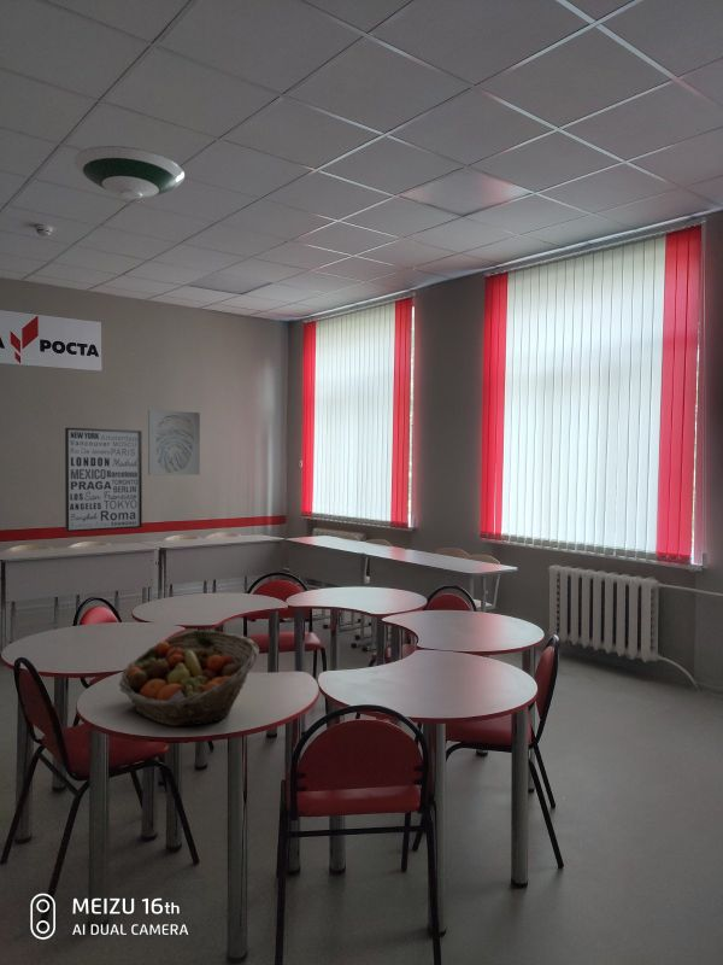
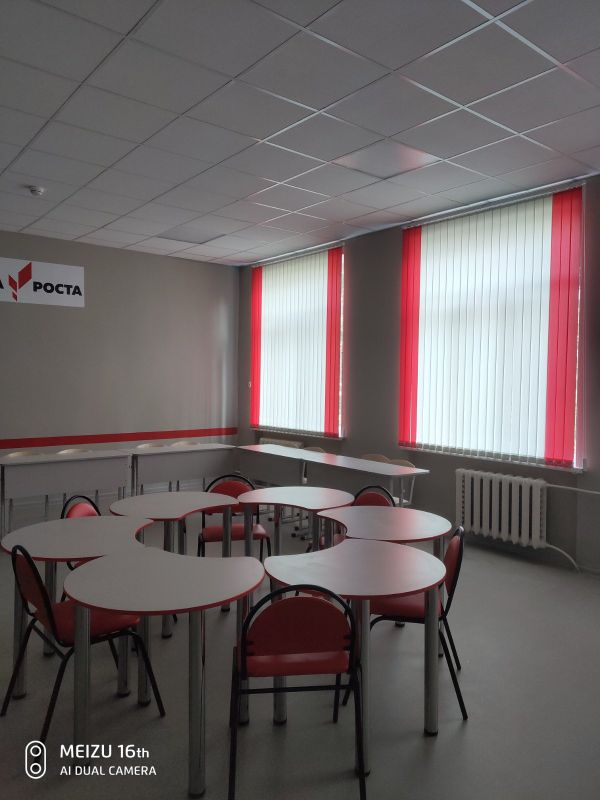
- wall art (174, 443)
- wall art (105, 479)
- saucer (130, 182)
- fruit basket (189, 676)
